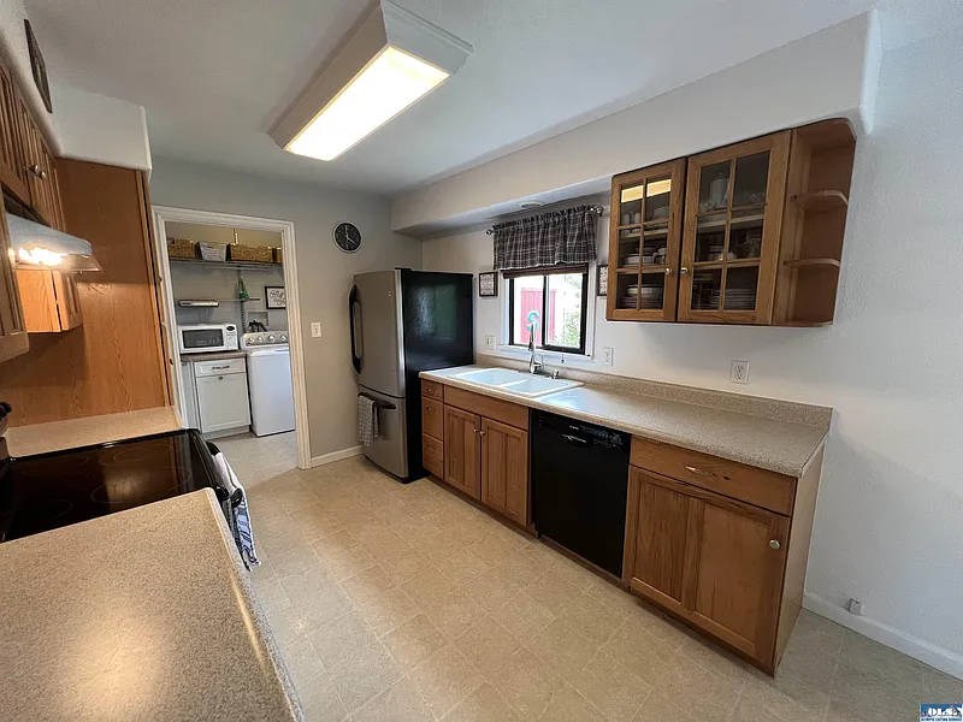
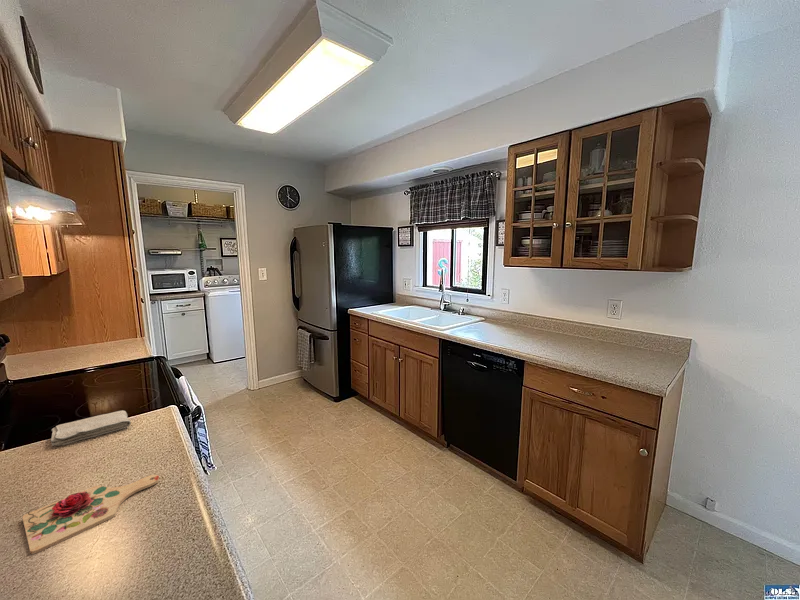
+ cutting board (99, 498)
+ washcloth (92, 426)
